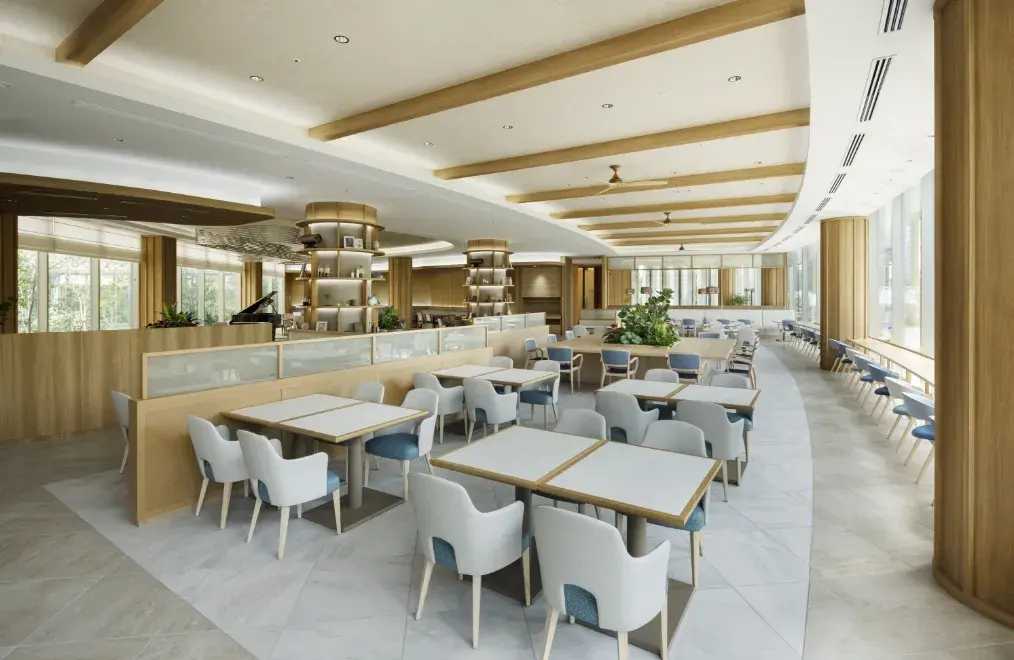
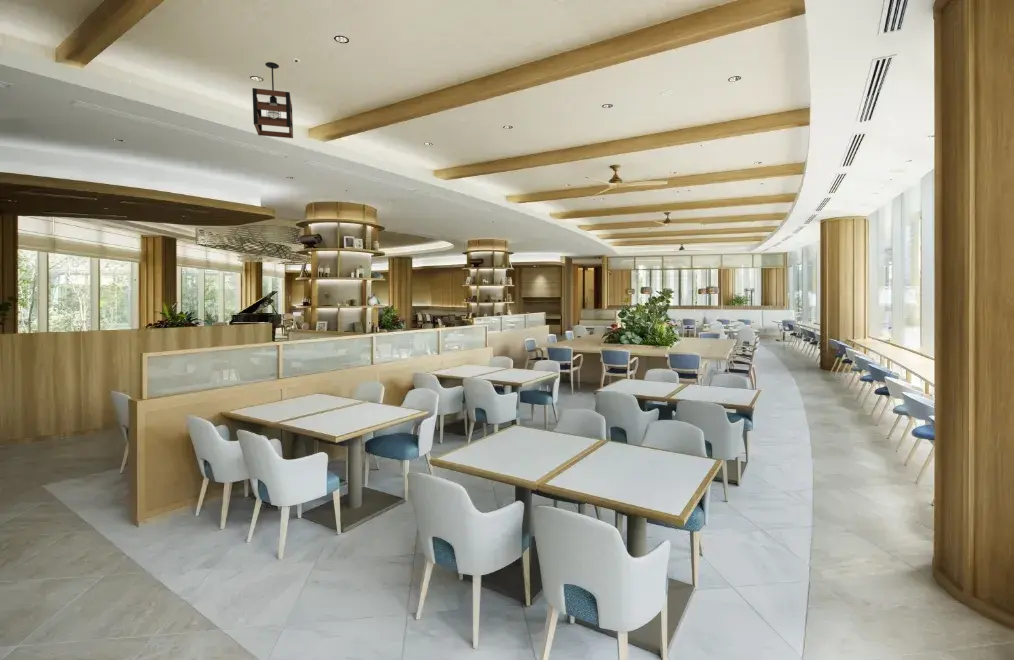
+ pendant light (273, 98)
